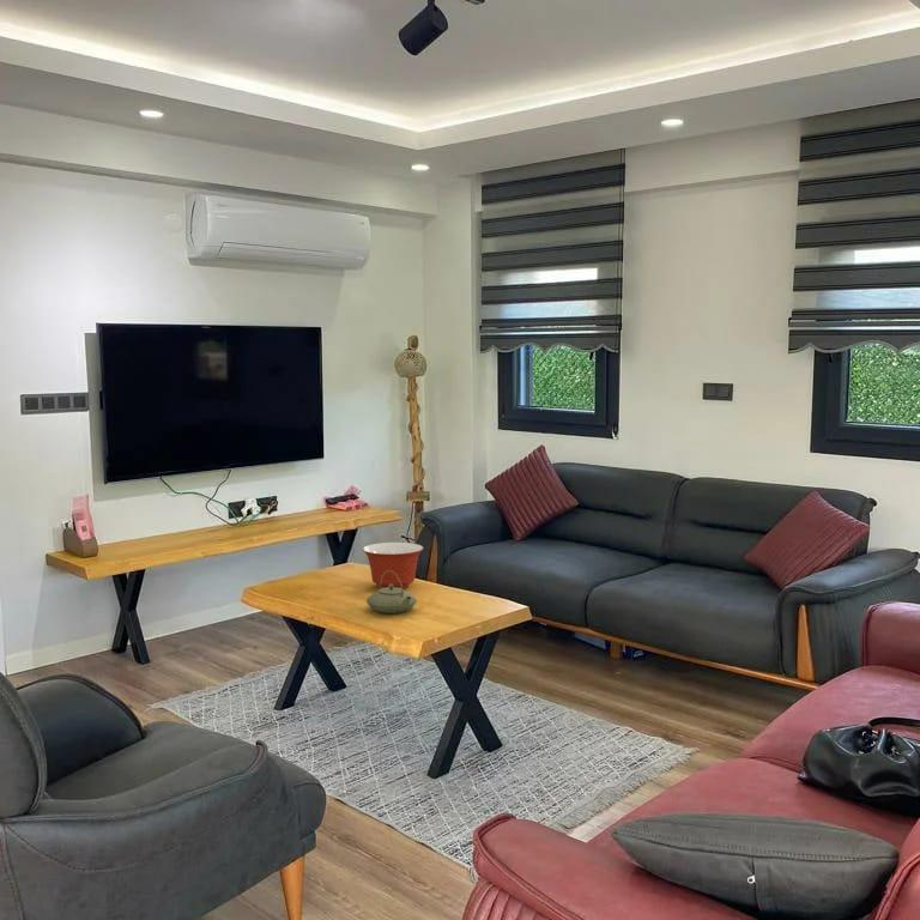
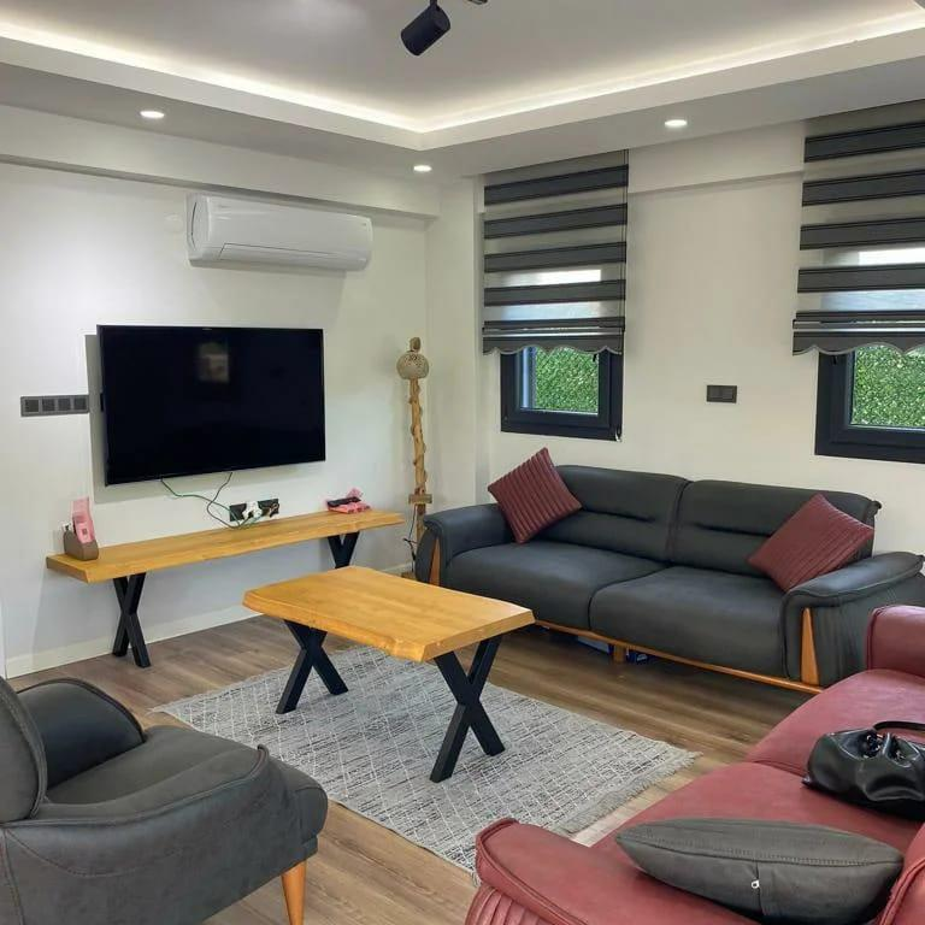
- teapot (393, 591)
- mixing bowl (393, 567)
